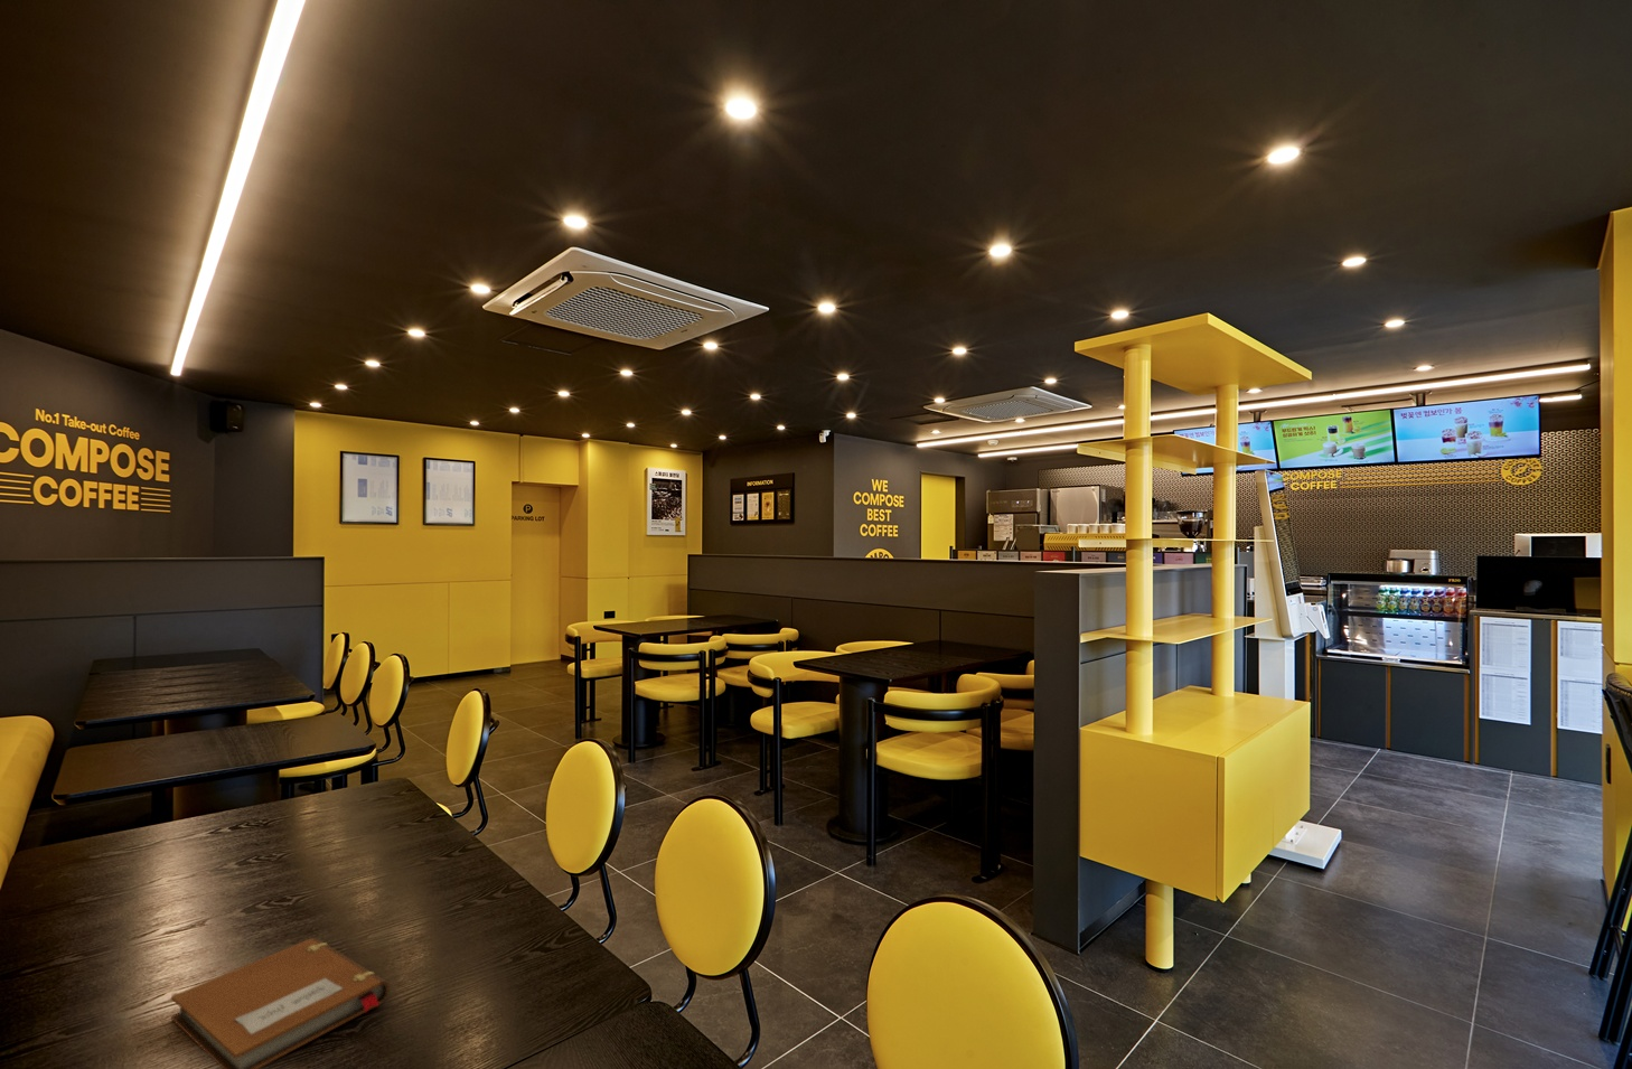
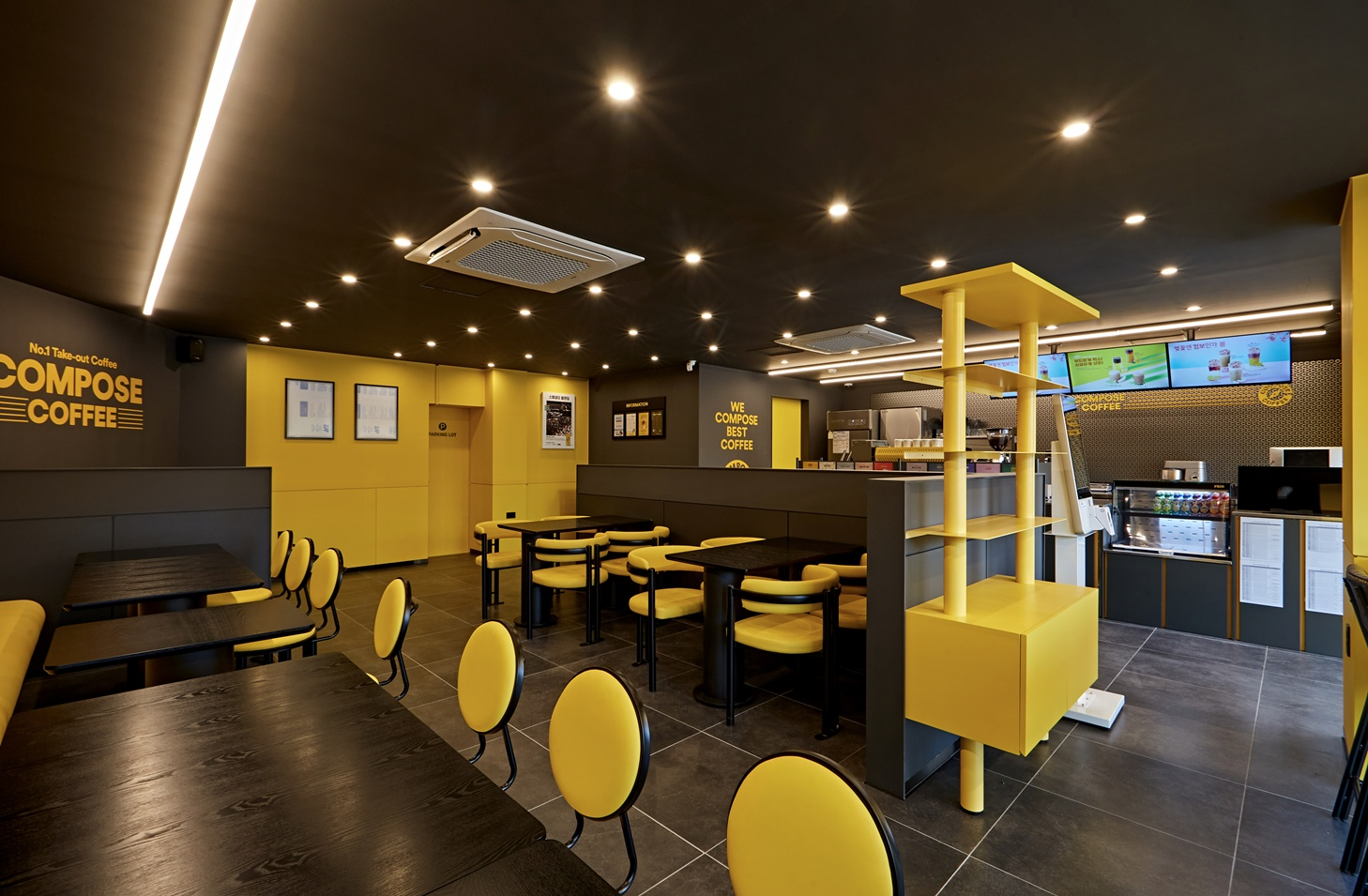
- notebook (284, 999)
